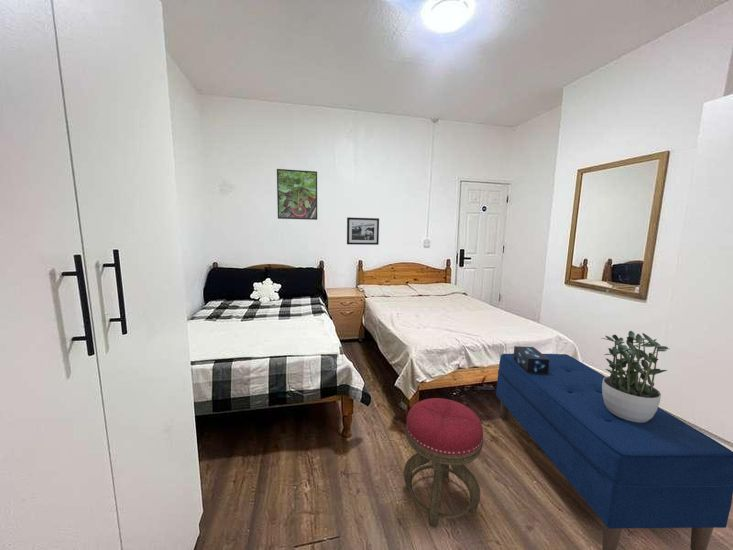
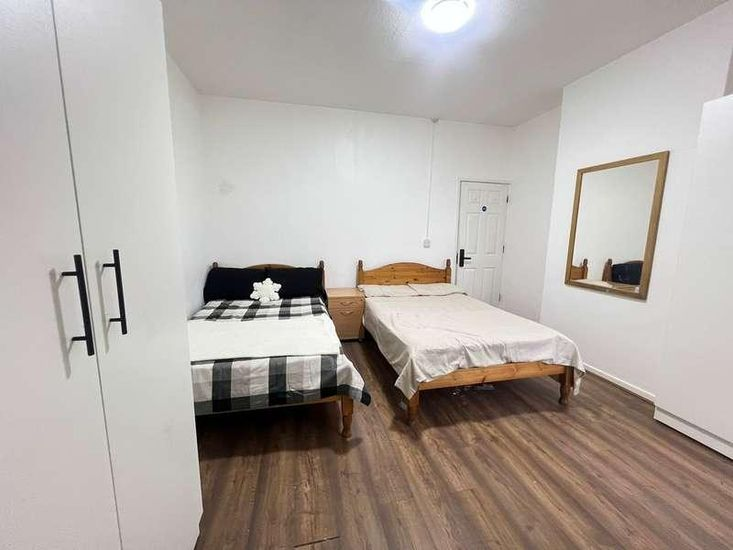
- picture frame (363, 231)
- decorative box (530, 359)
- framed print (297, 195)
- potted plant (629, 371)
- bench (580, 429)
- stool (441, 456)
